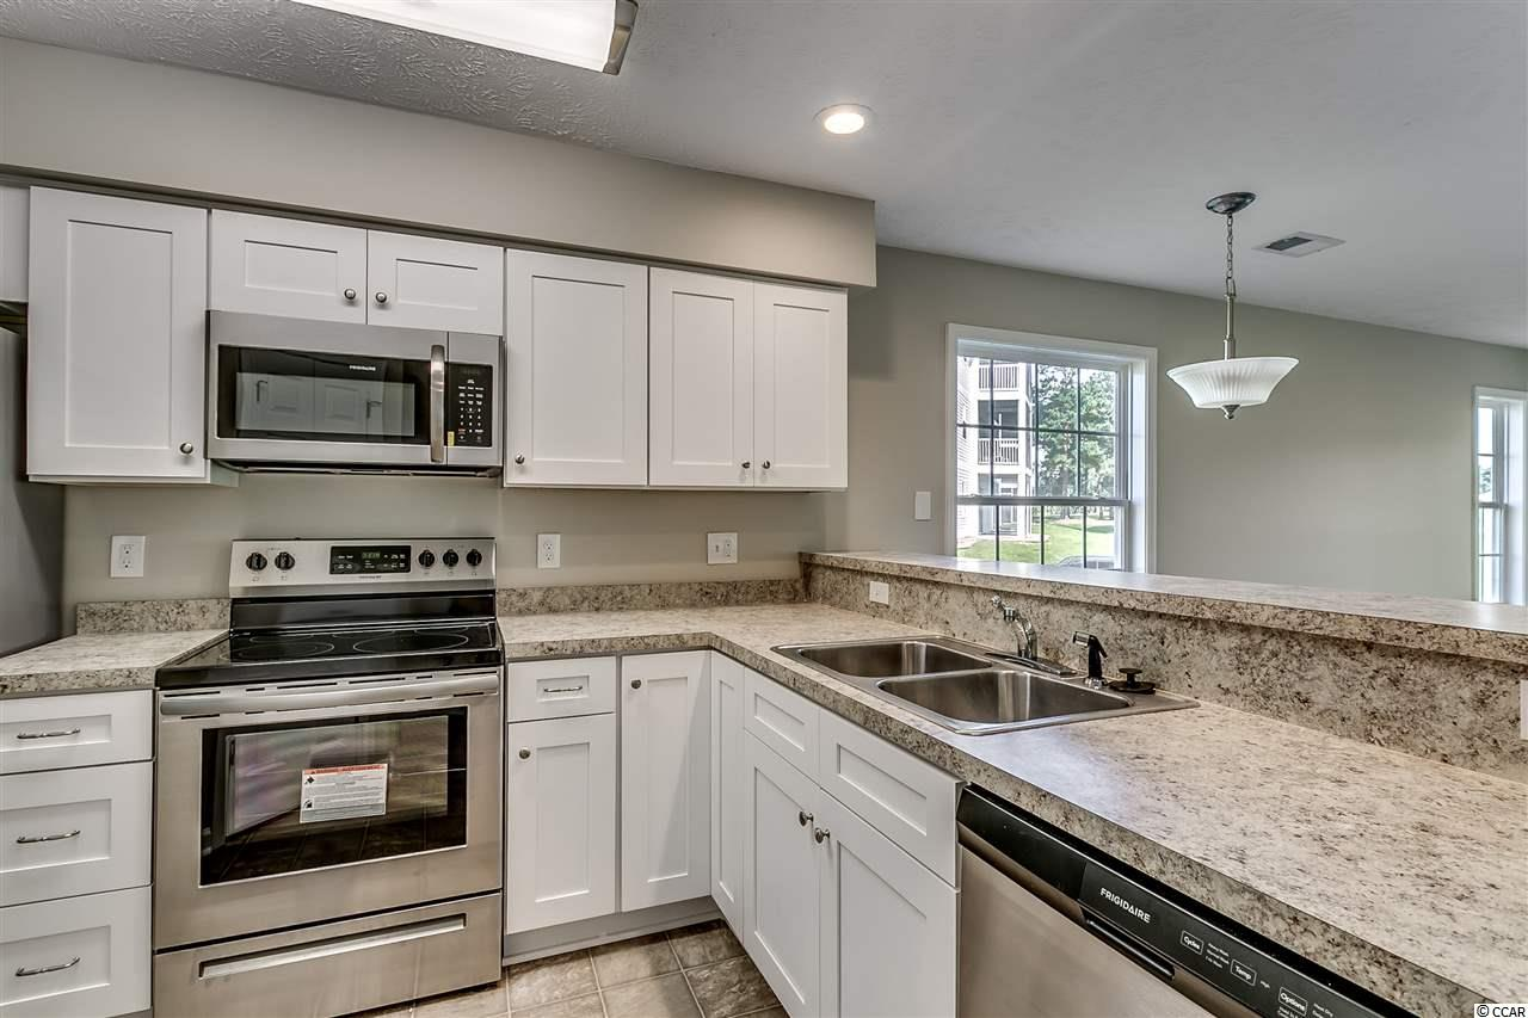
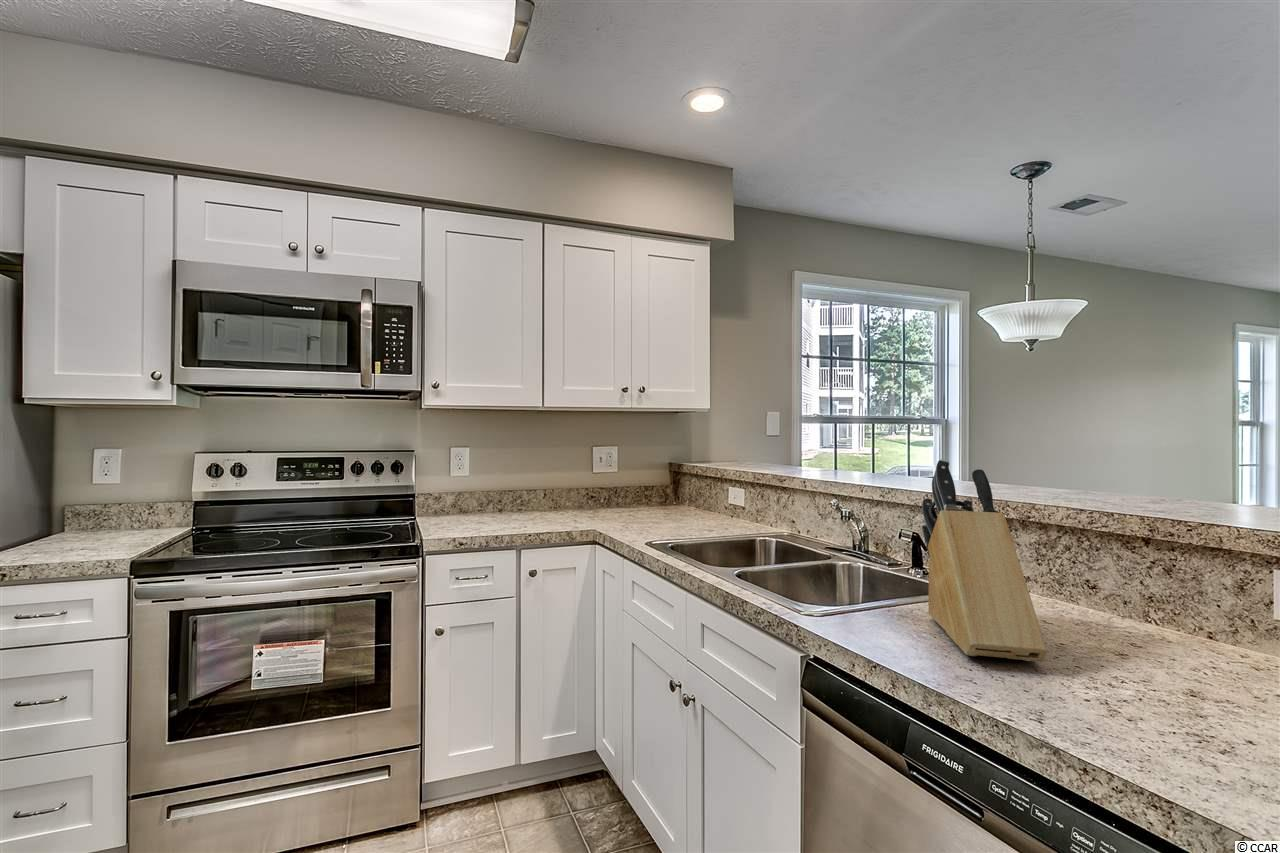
+ knife block (972, 546)
